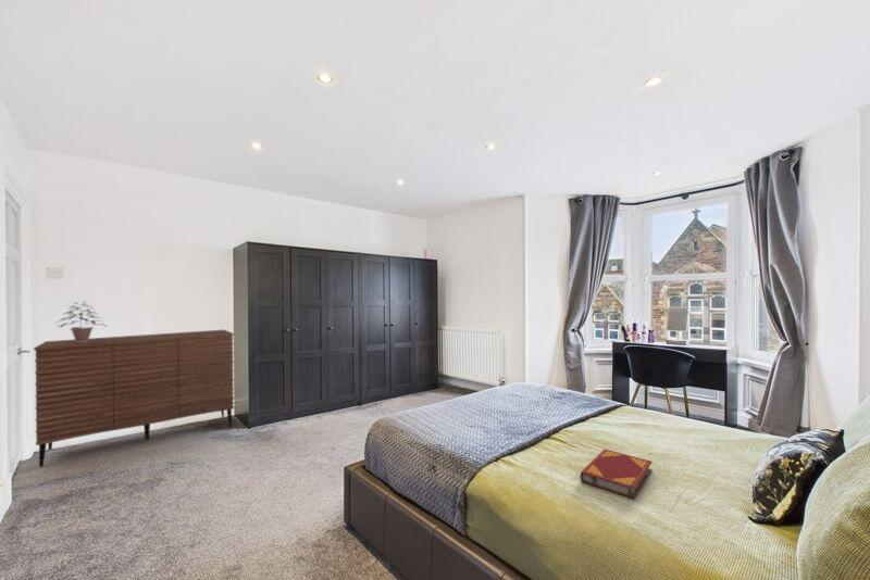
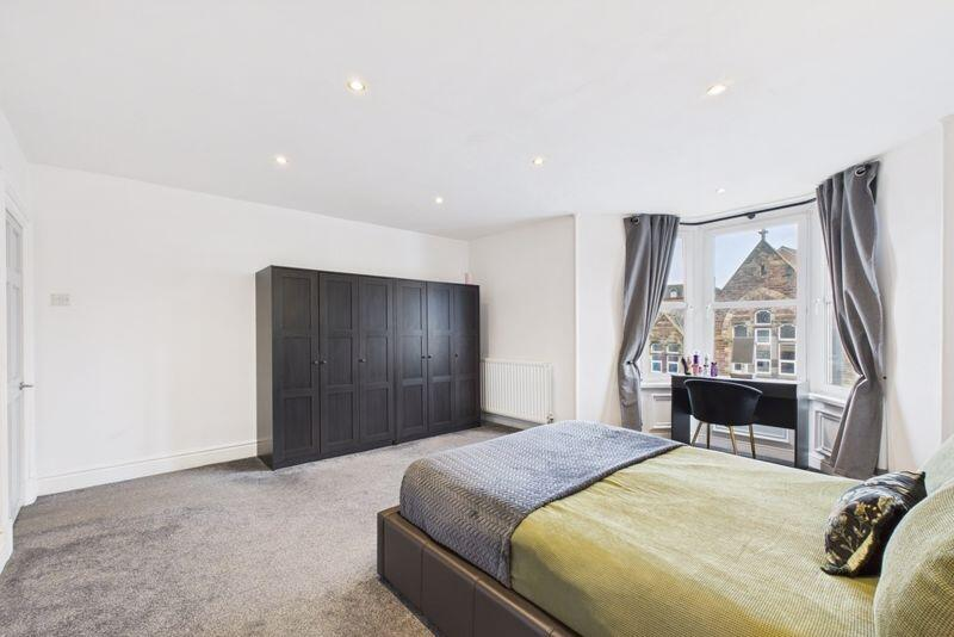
- sideboard (146, 388)
- hardback book (617, 470)
- potted plant (80, 321)
